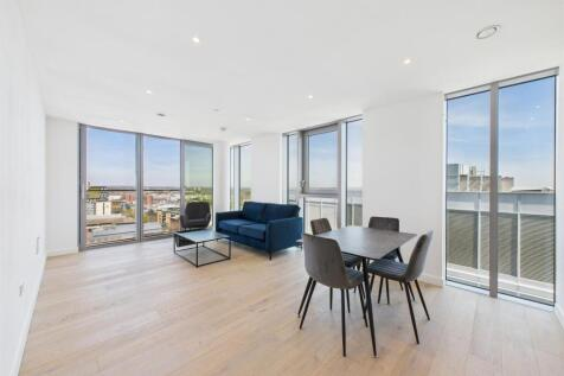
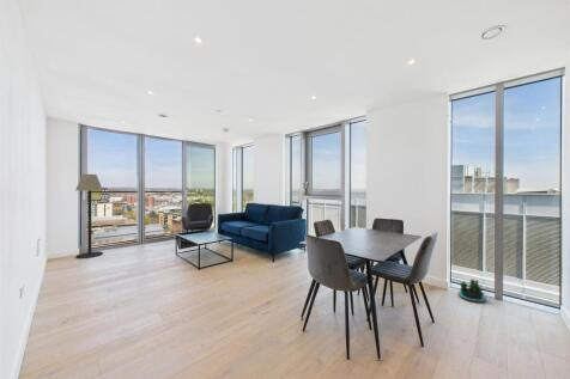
+ potted plant (473, 289)
+ floor lamp (89, 214)
